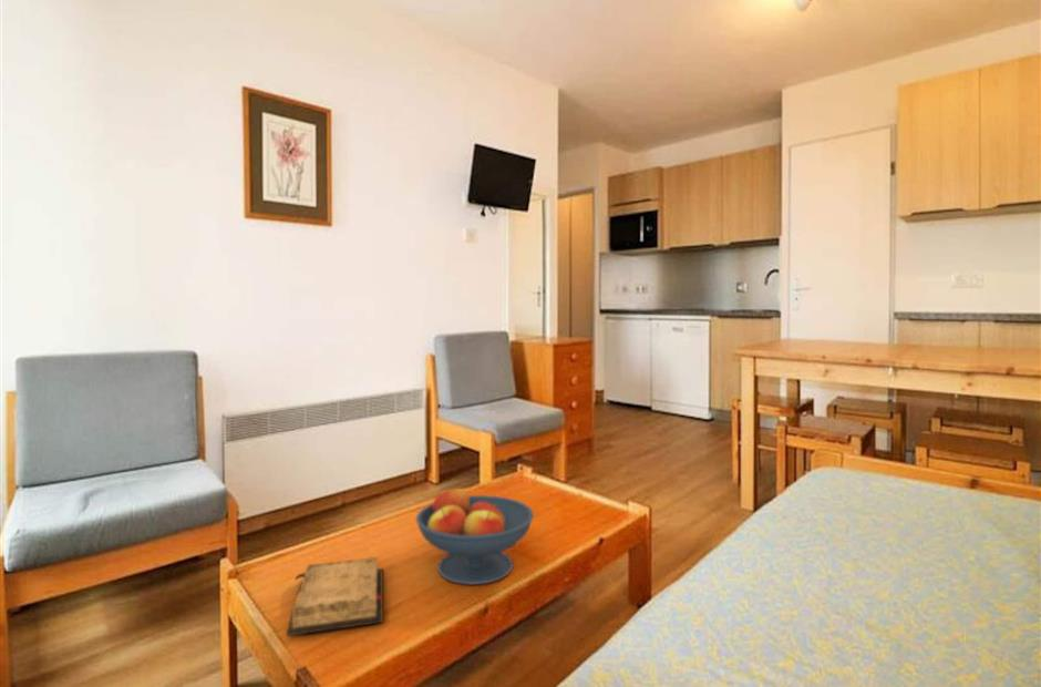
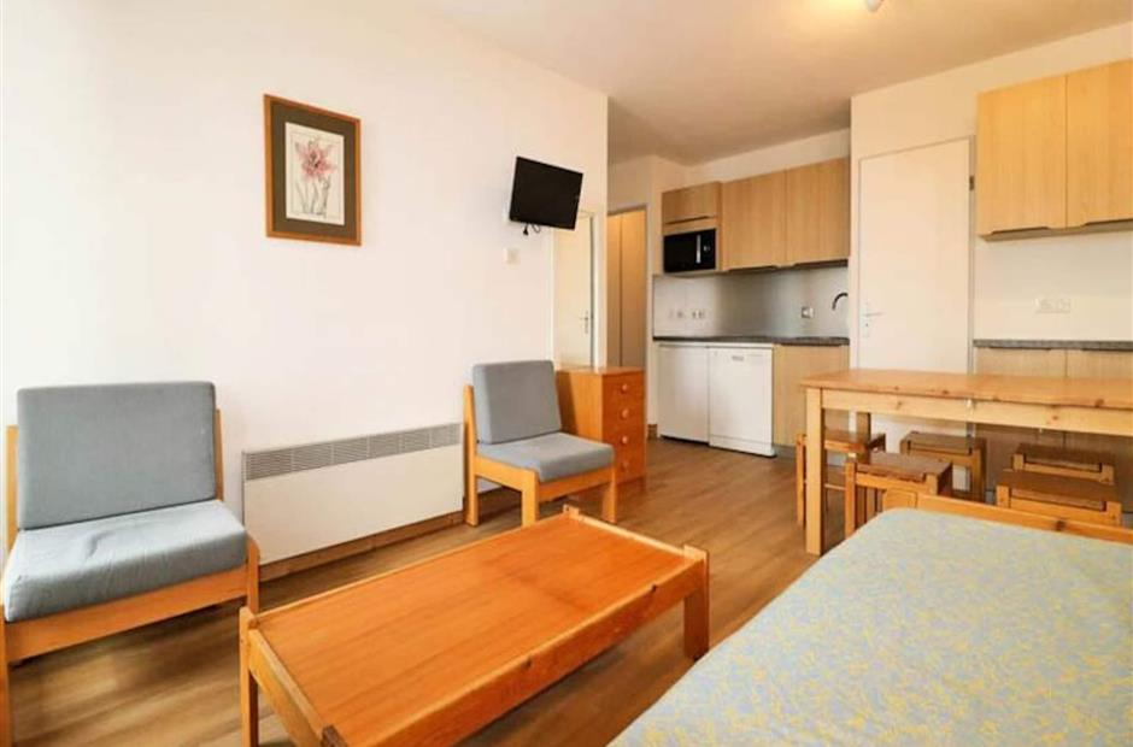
- fruit bowl (475, 531)
- diary (337, 591)
